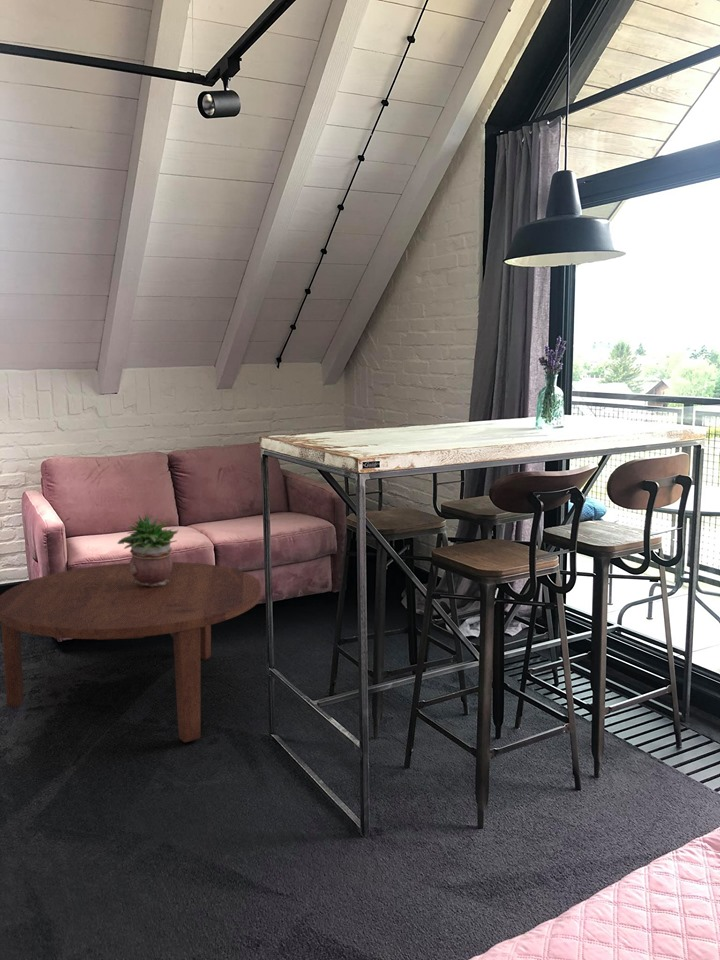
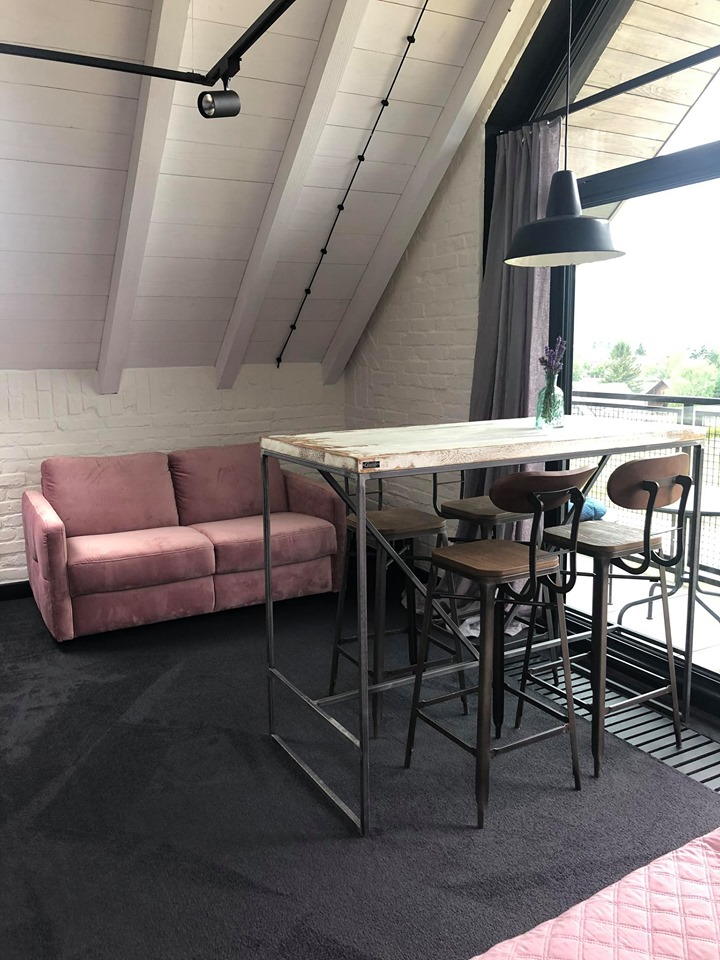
- potted plant (152, 548)
- coffee table (135, 637)
